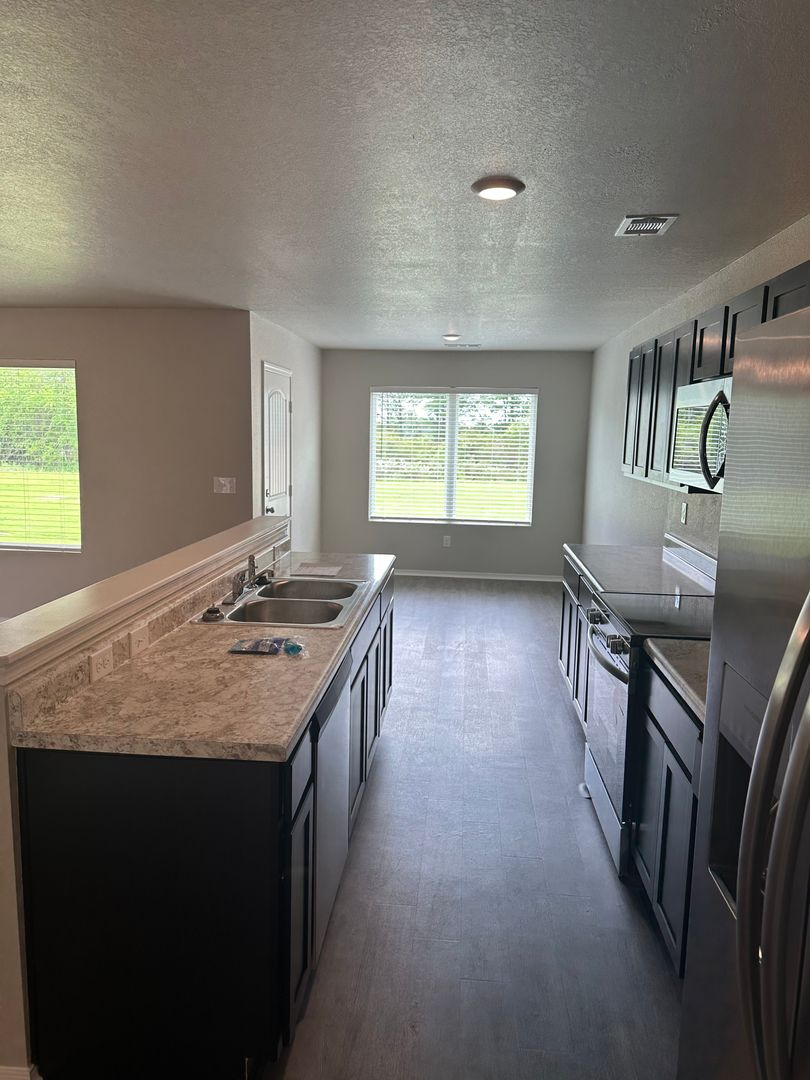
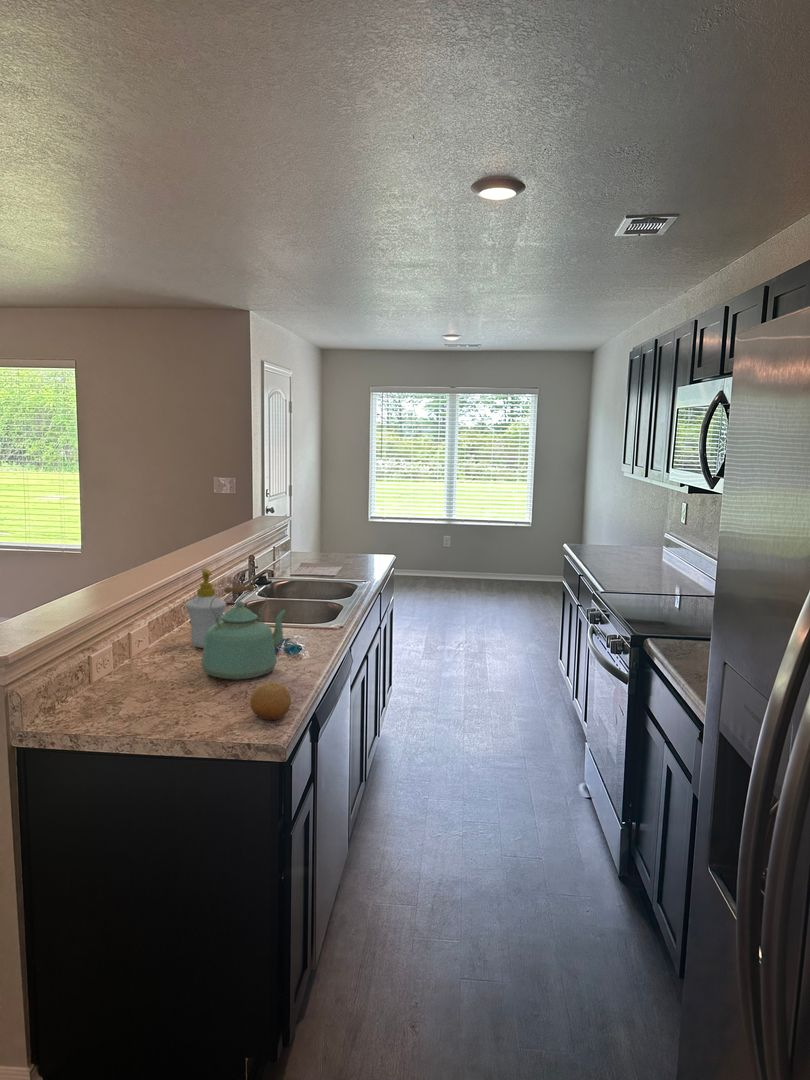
+ kettle (246, 627)
+ soap bottle (206, 607)
+ fruit (270, 700)
